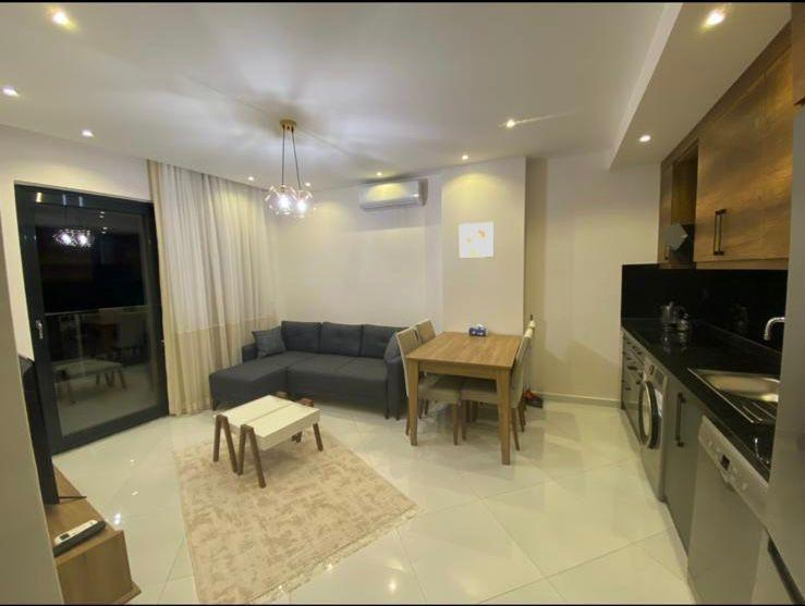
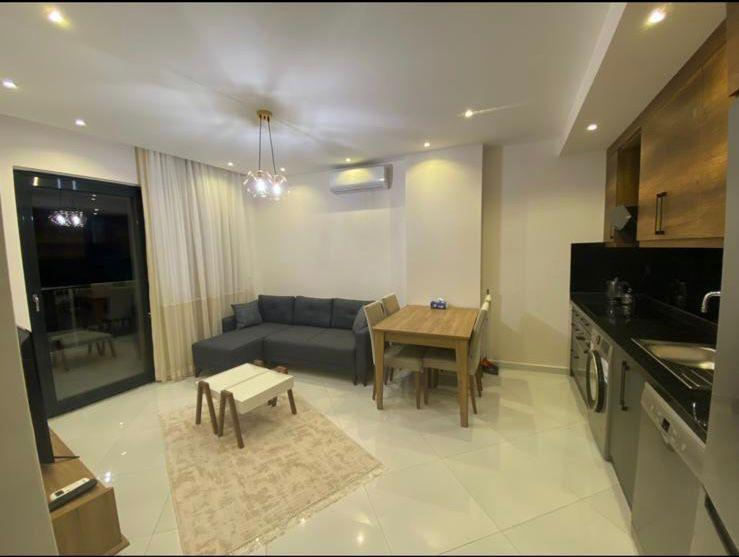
- wall art (476, 240)
